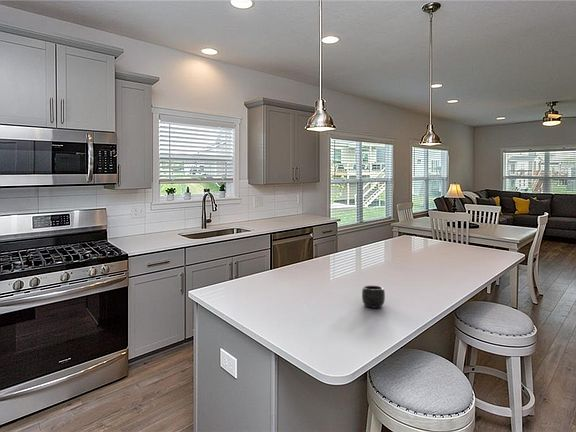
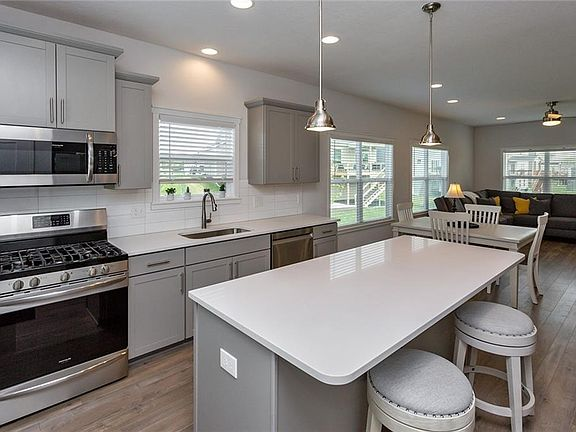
- mug (374, 295)
